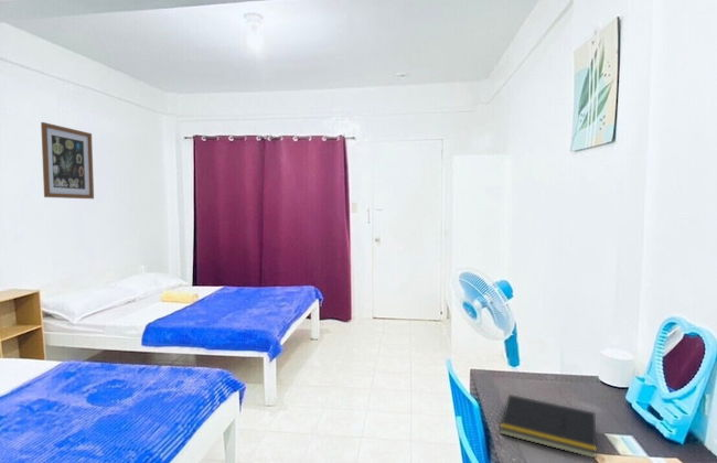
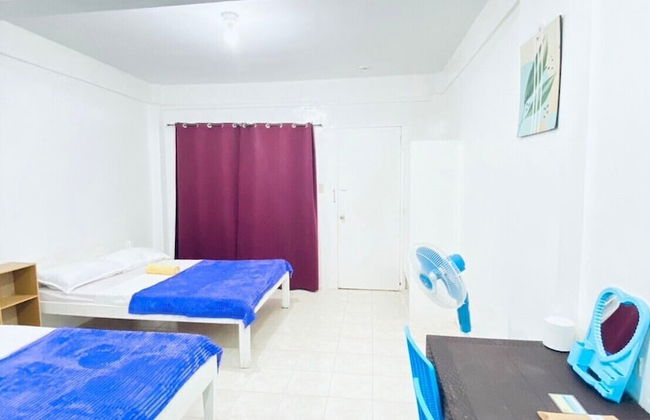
- notepad (547, 422)
- wall art (68, 163)
